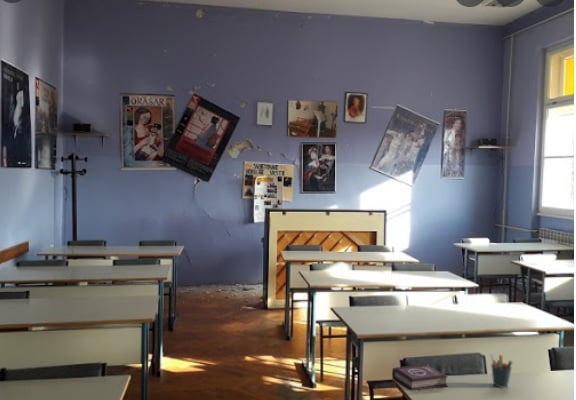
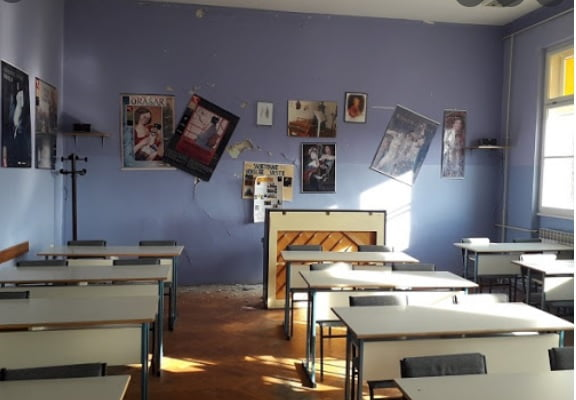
- book (419, 376)
- pen holder (501, 370)
